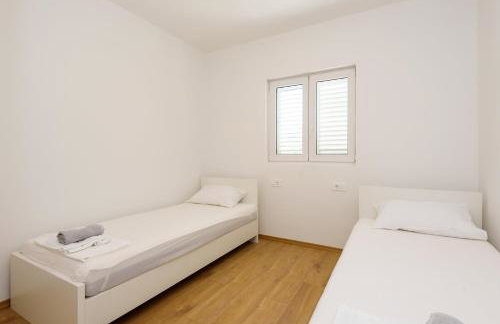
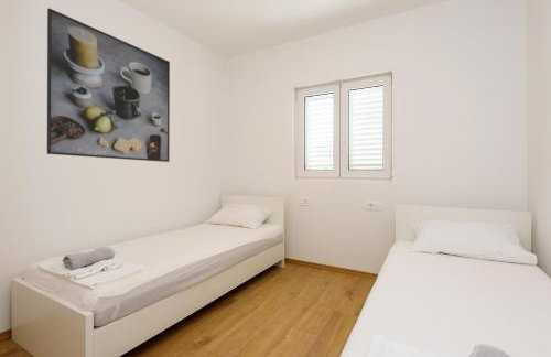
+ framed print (119, 99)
